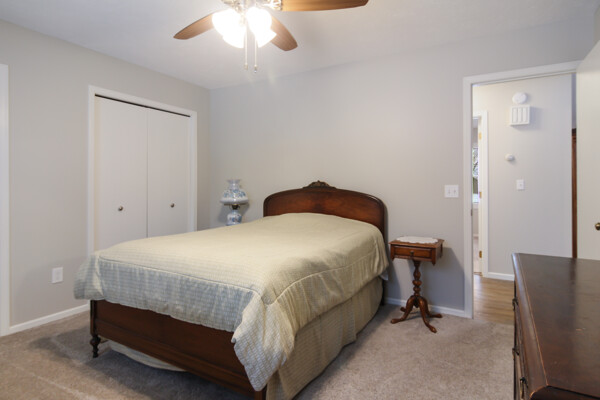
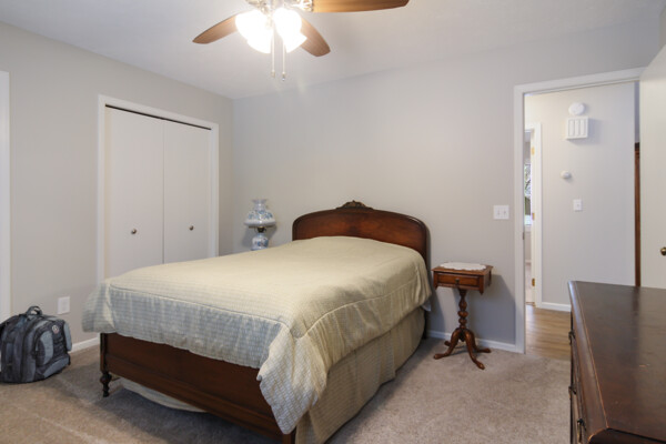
+ backpack (33, 339)
